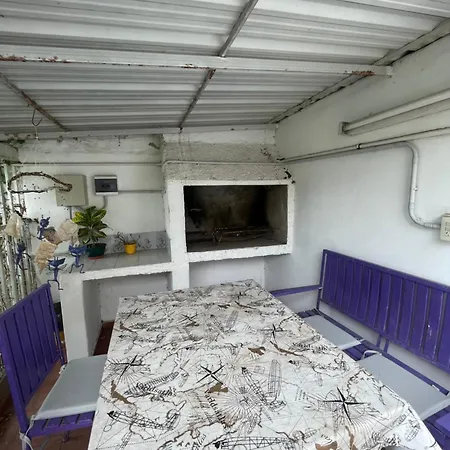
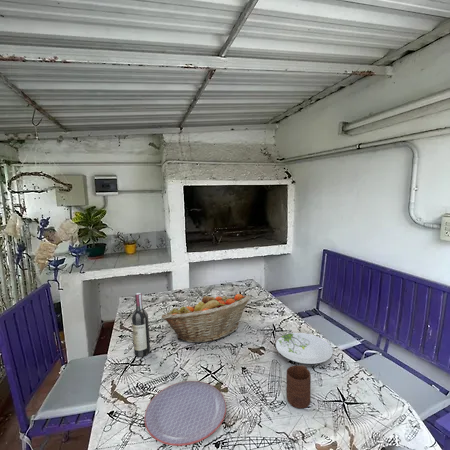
+ cup (298, 384)
+ plate (303, 350)
+ fruit basket (207, 313)
+ wine bottle (140, 323)
+ plate (186, 411)
